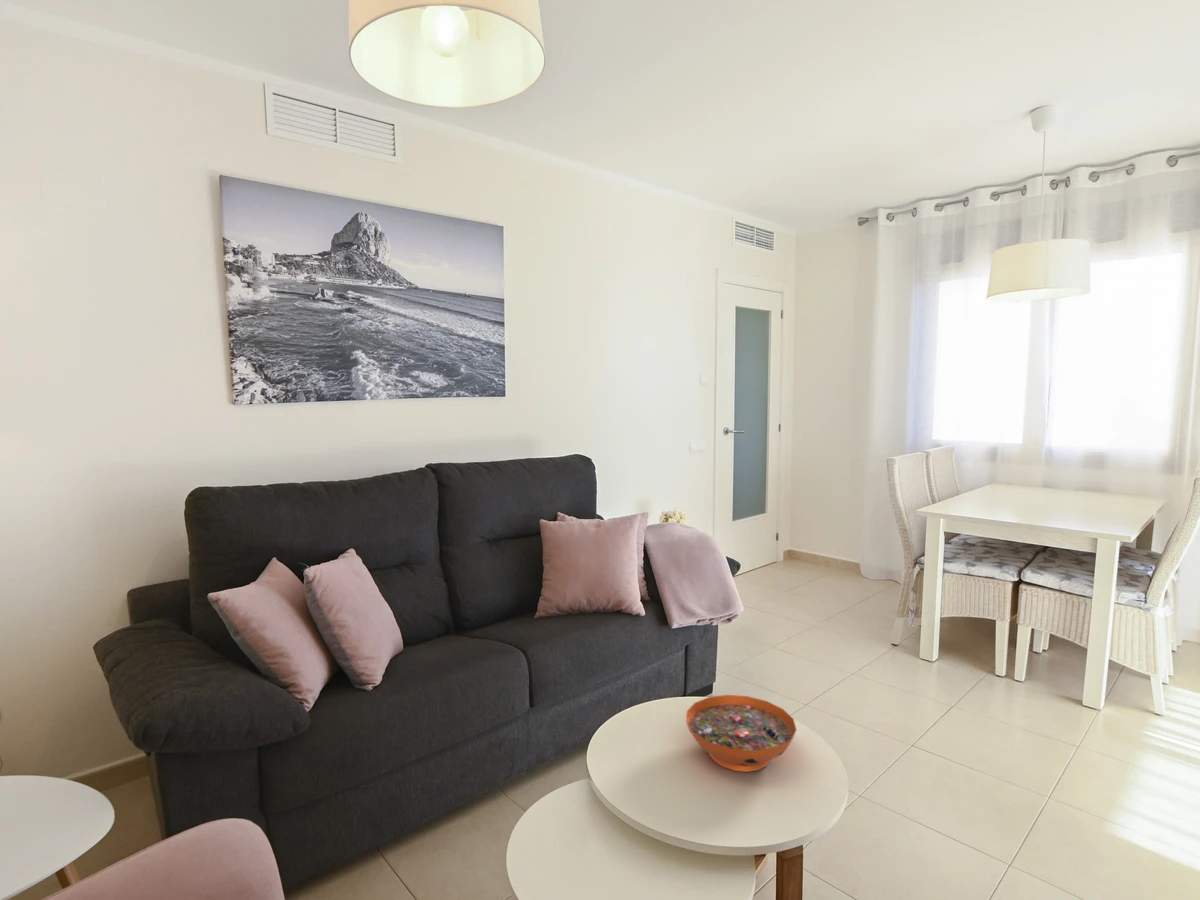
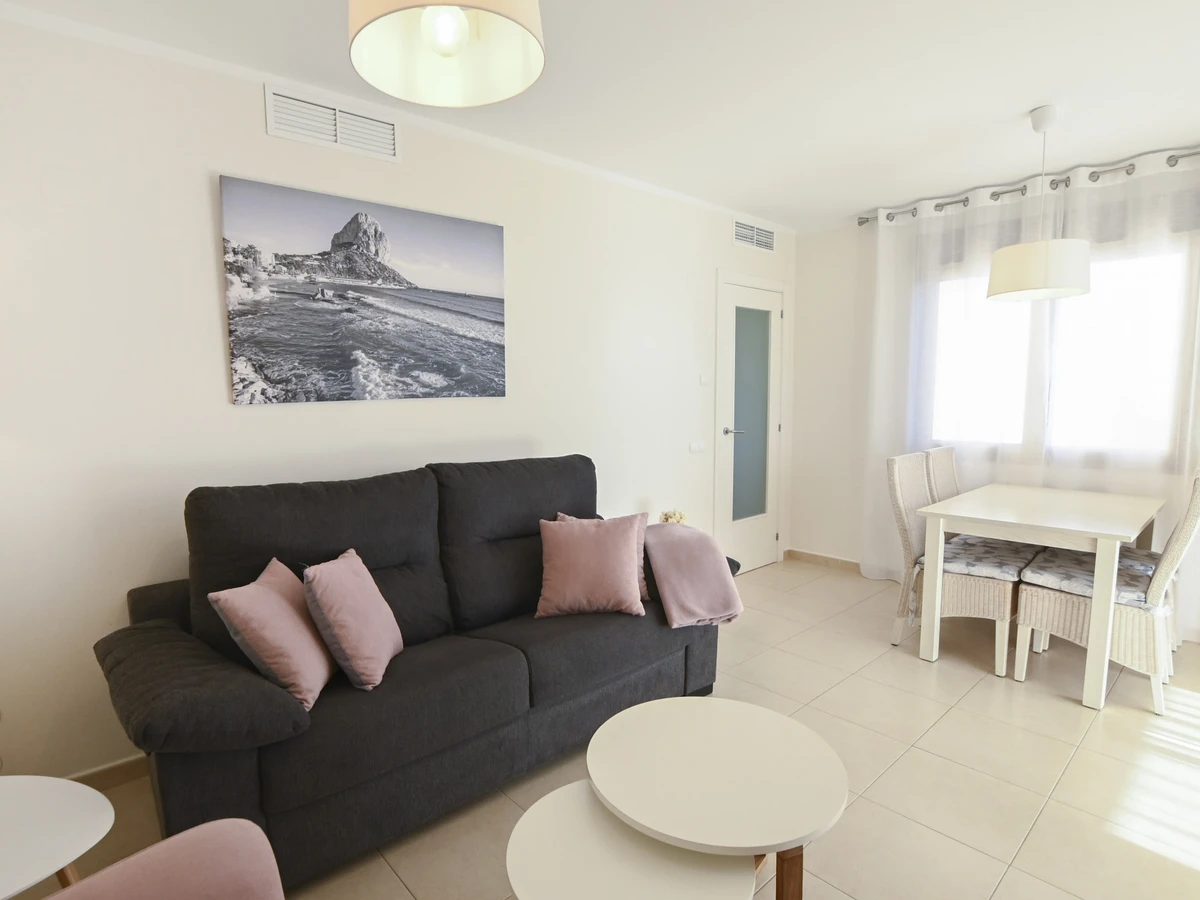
- decorative bowl (739, 737)
